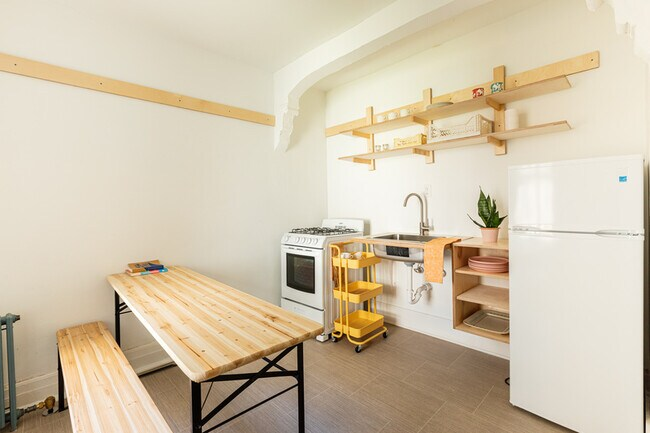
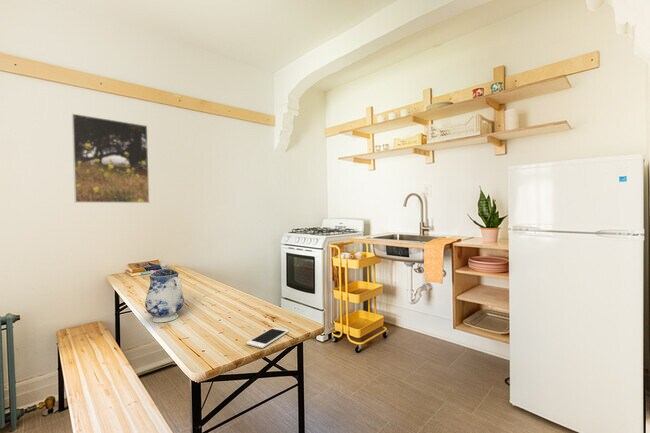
+ cell phone (268, 336)
+ teapot (164, 290)
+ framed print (113, 161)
